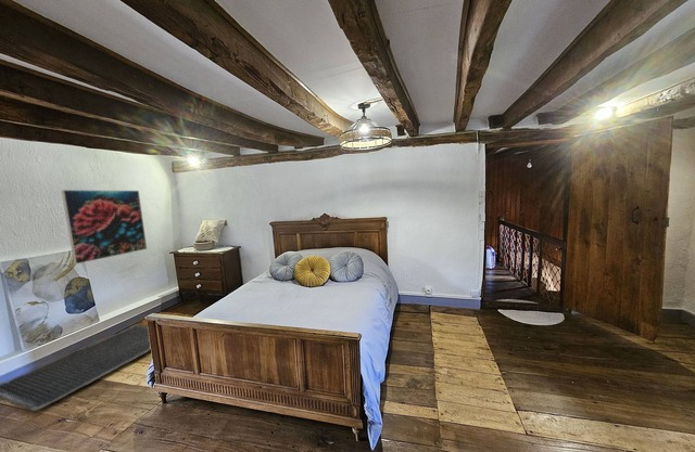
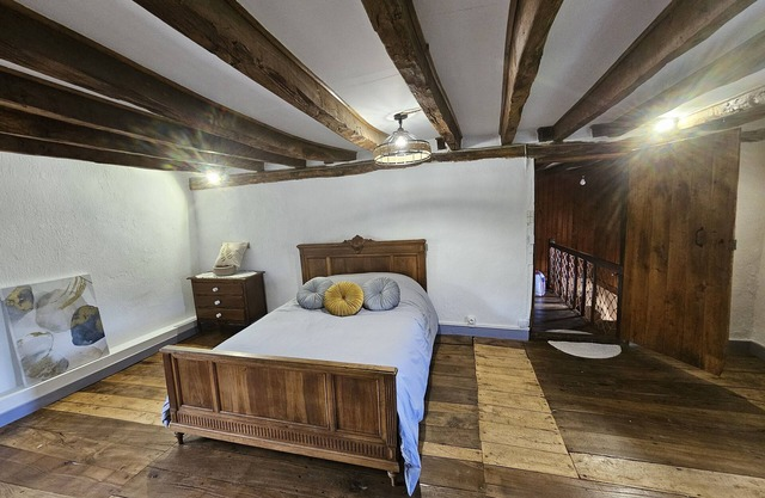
- floor mat (98, 357)
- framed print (110, 223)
